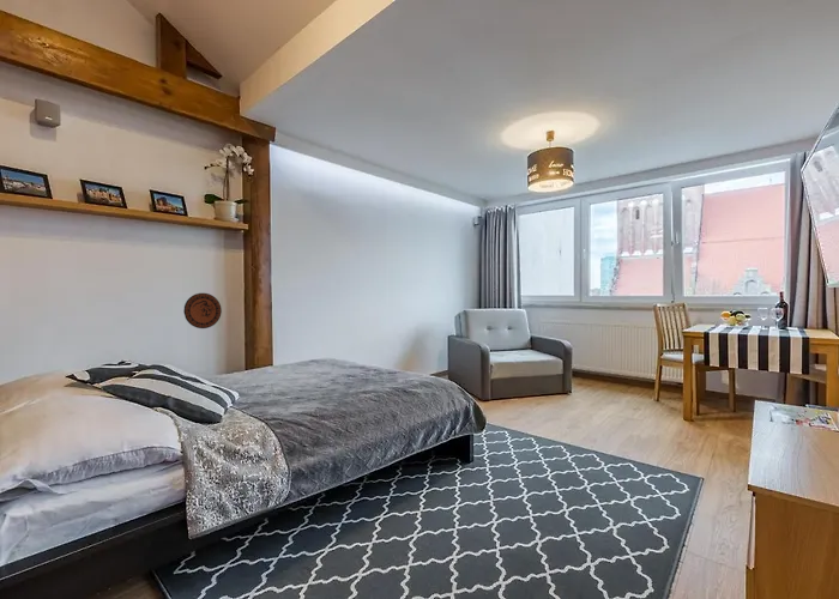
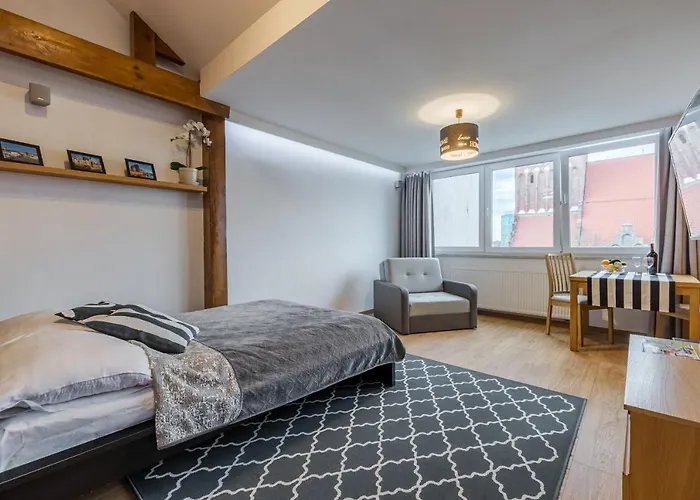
- decorative plate (203, 310)
